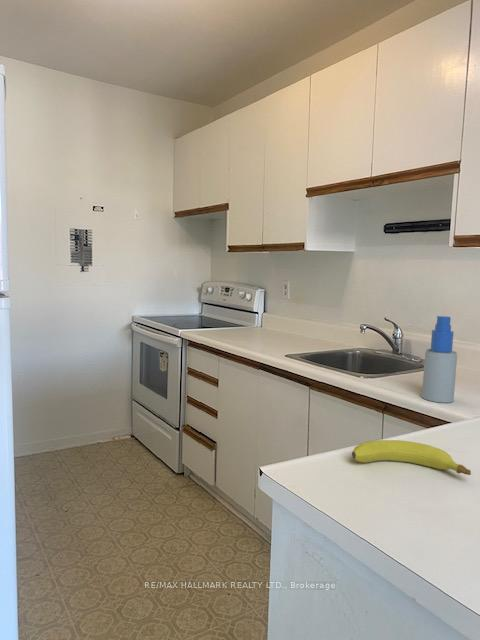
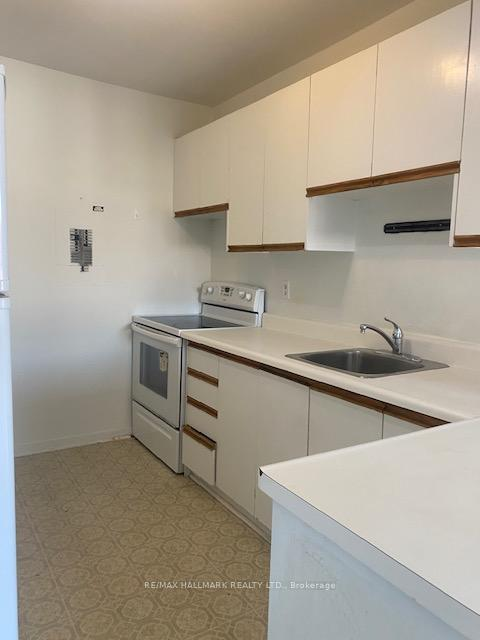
- spray bottle (440, 357)
- fruit (405, 458)
